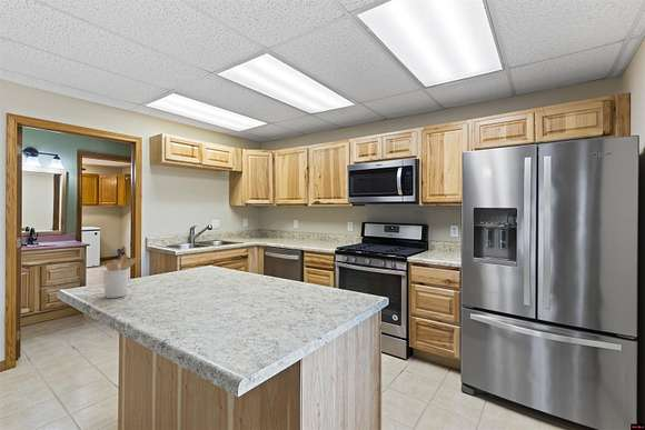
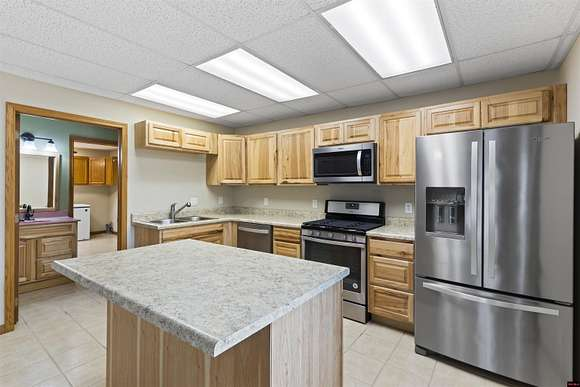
- utensil holder (121, 276)
